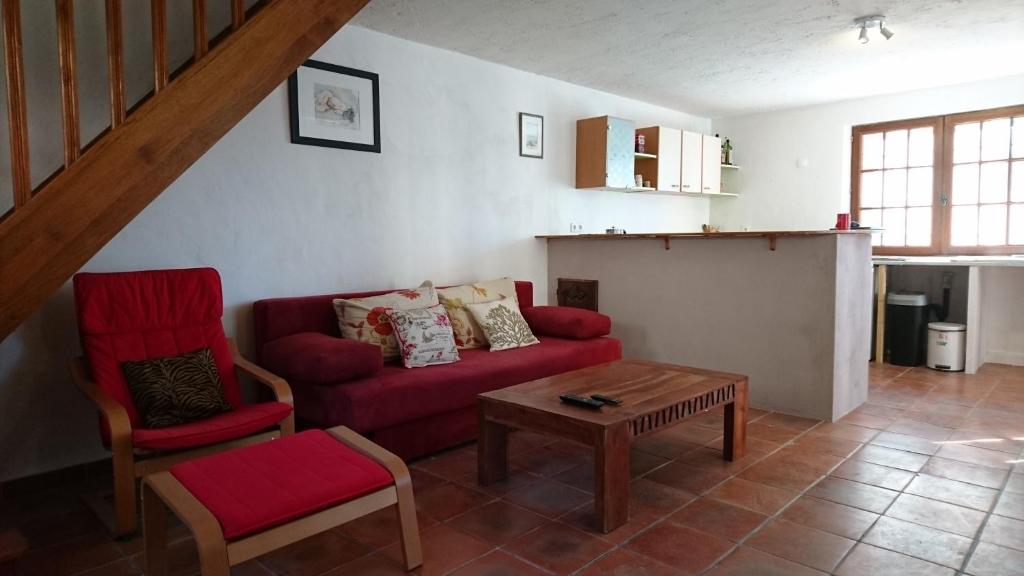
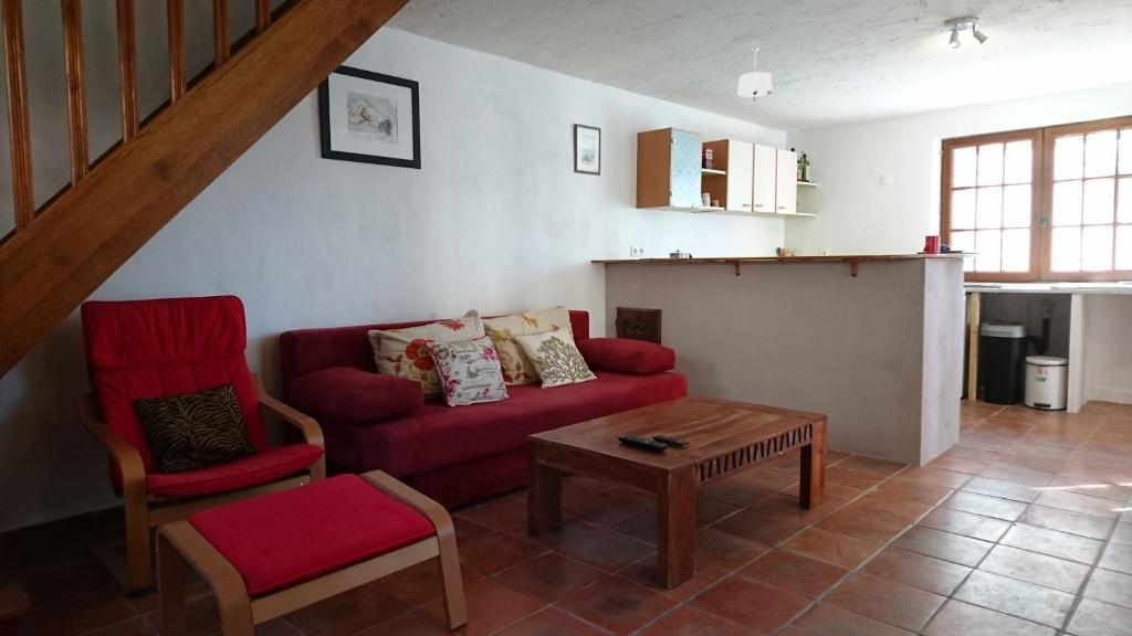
+ pendant light (755, 74)
